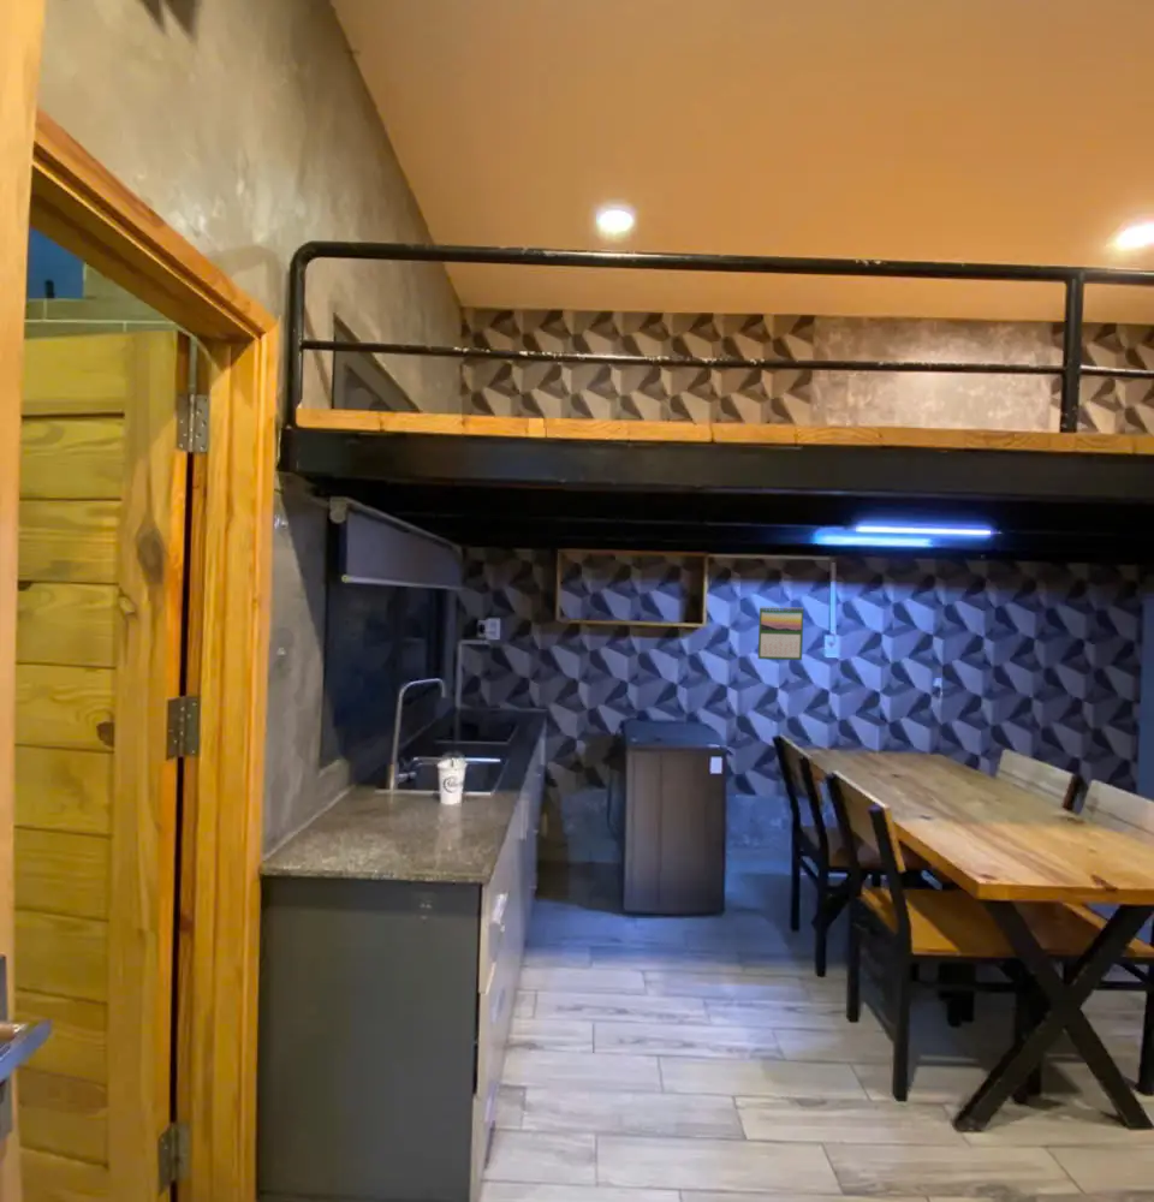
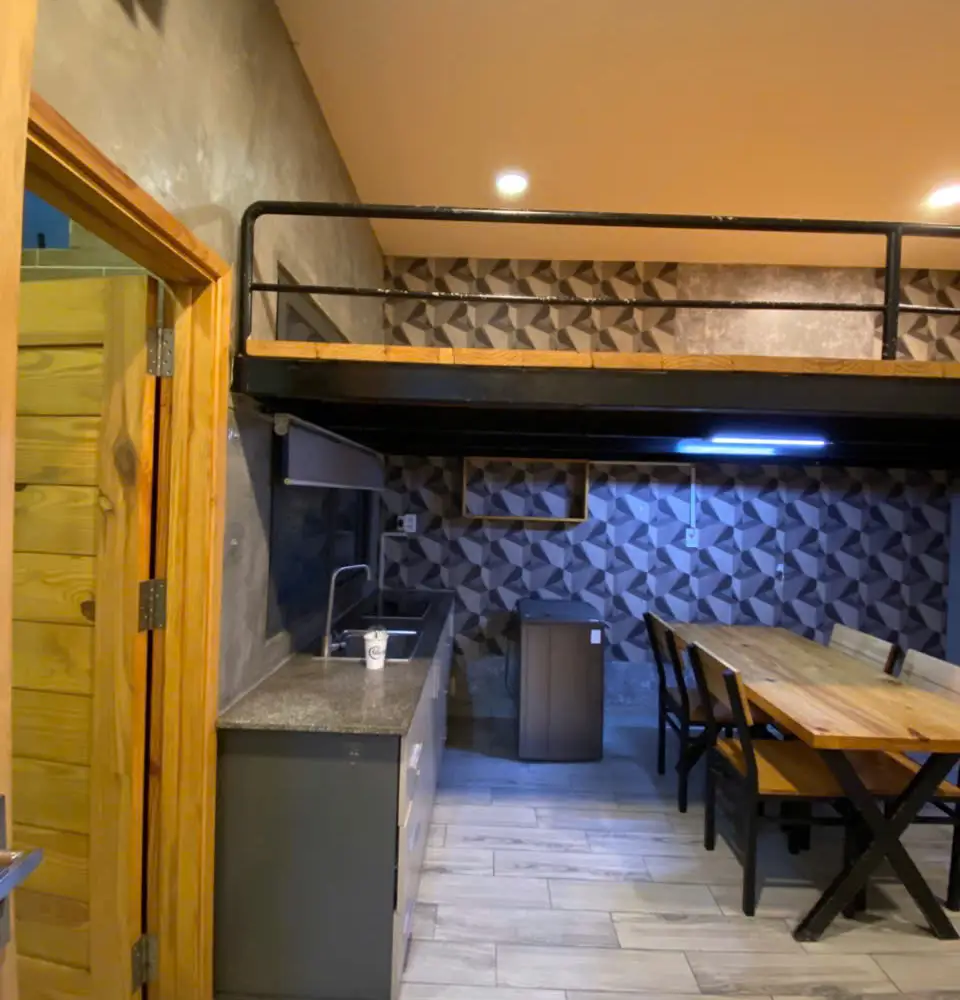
- calendar (780, 632)
